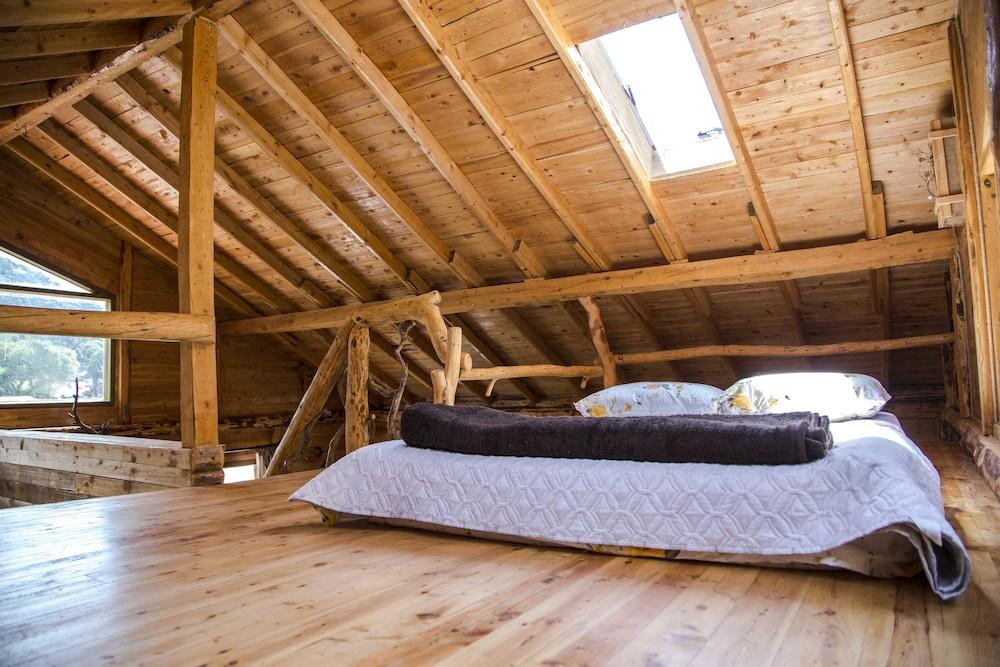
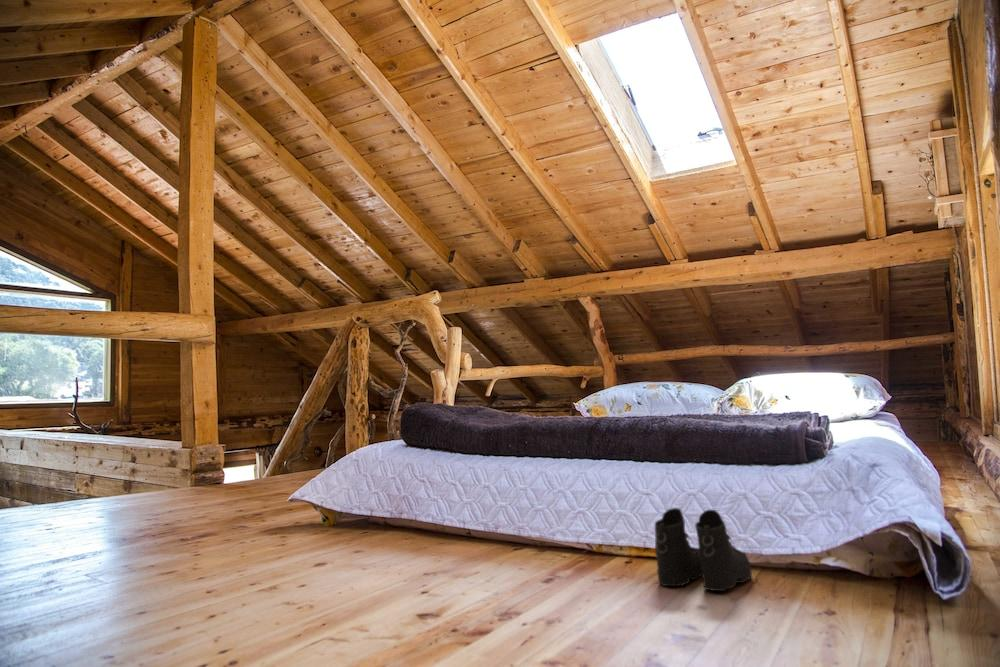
+ boots (701, 543)
